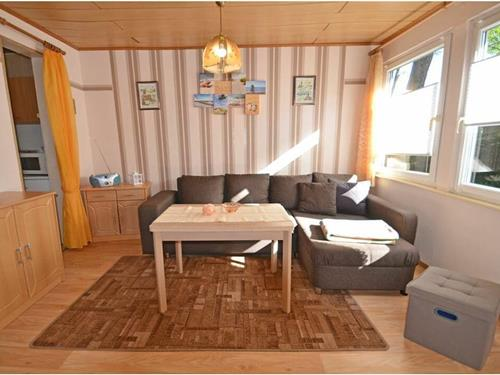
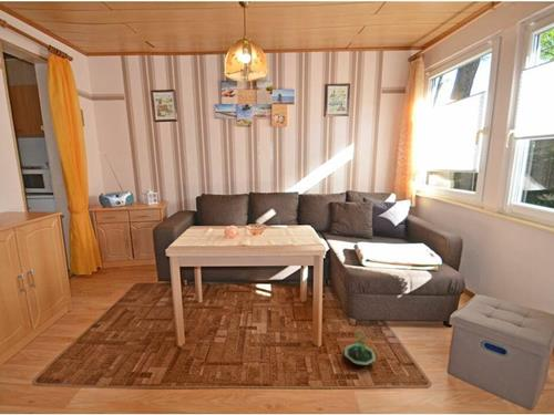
+ terrarium (361, 339)
